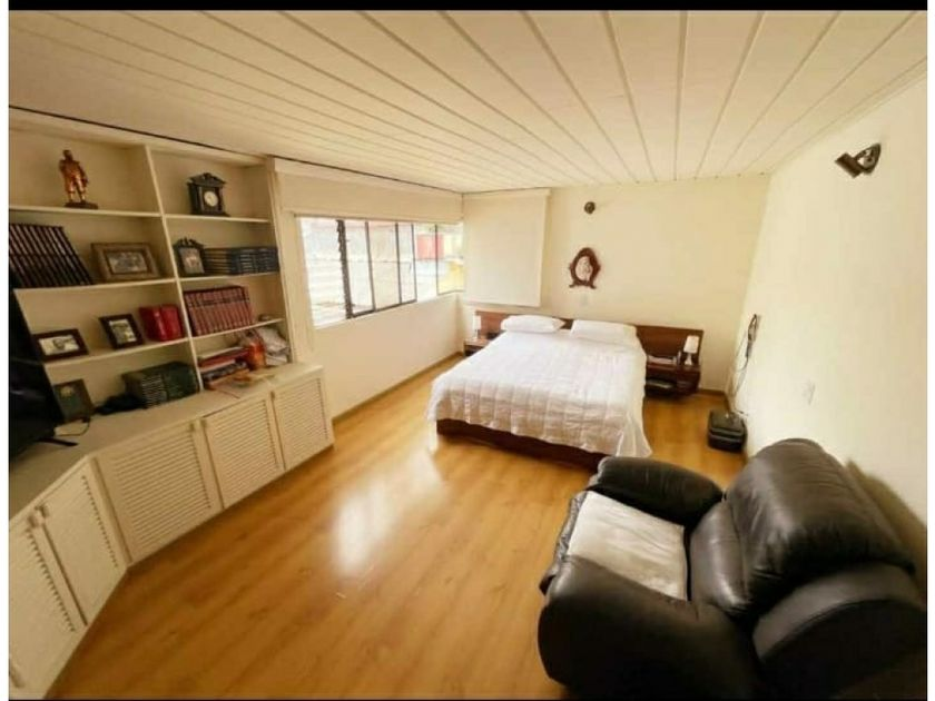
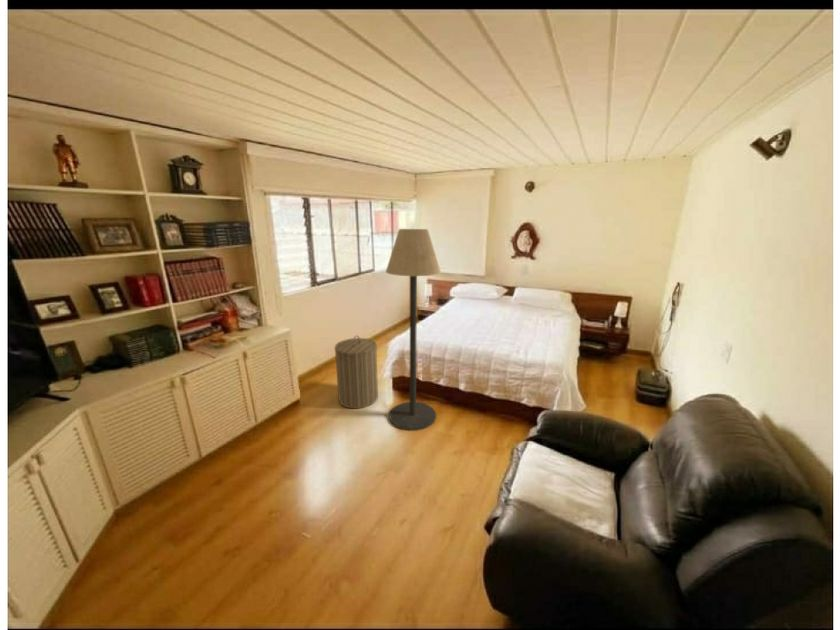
+ floor lamp (413, 330)
+ laundry hamper (356, 368)
